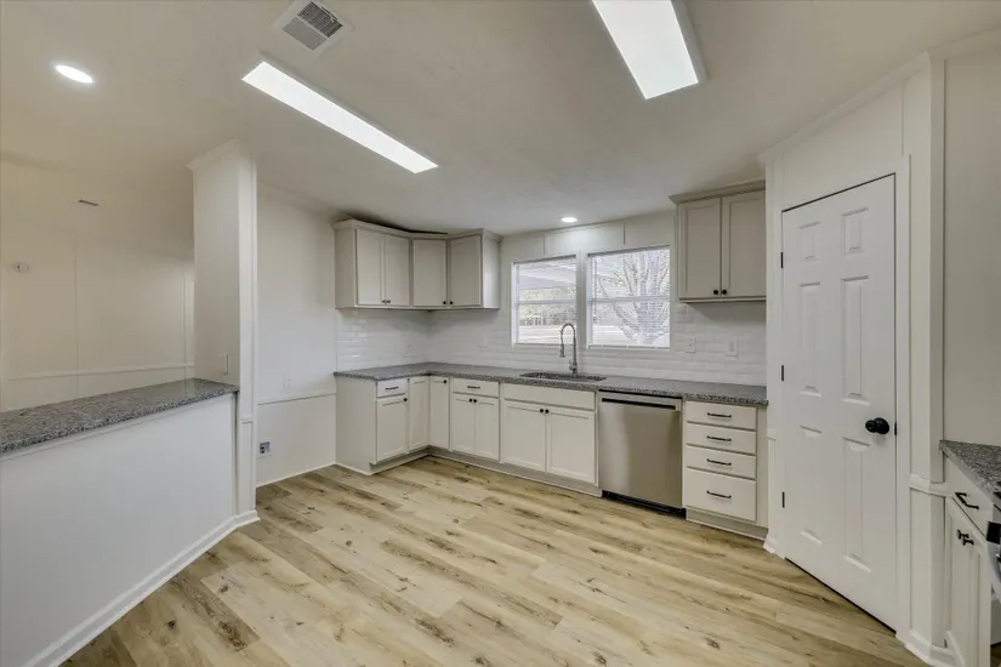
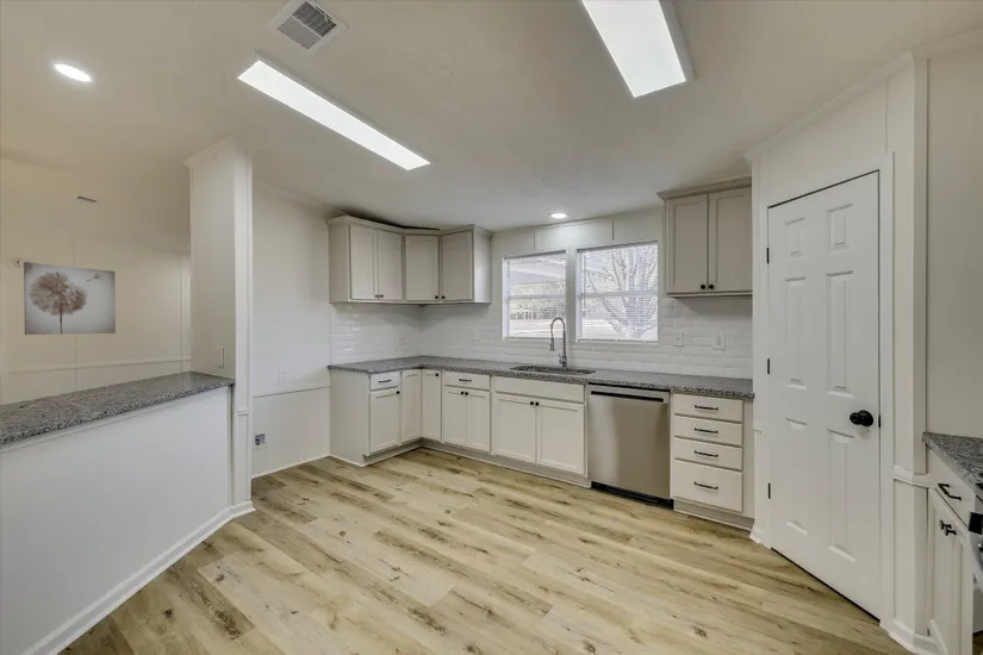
+ wall art (73, 300)
